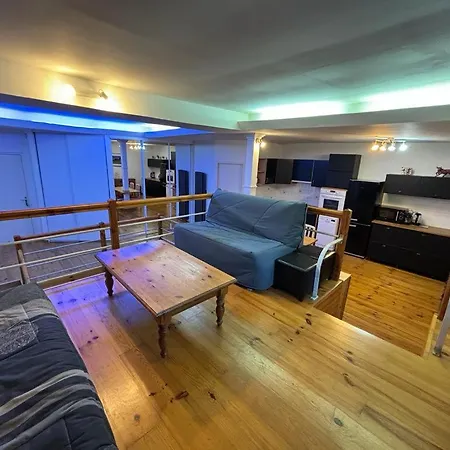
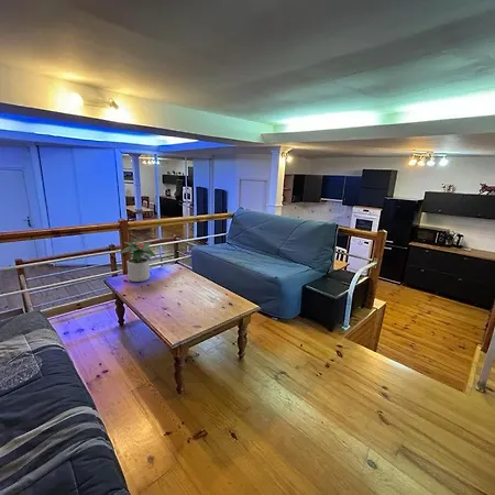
+ potted plant (139, 260)
